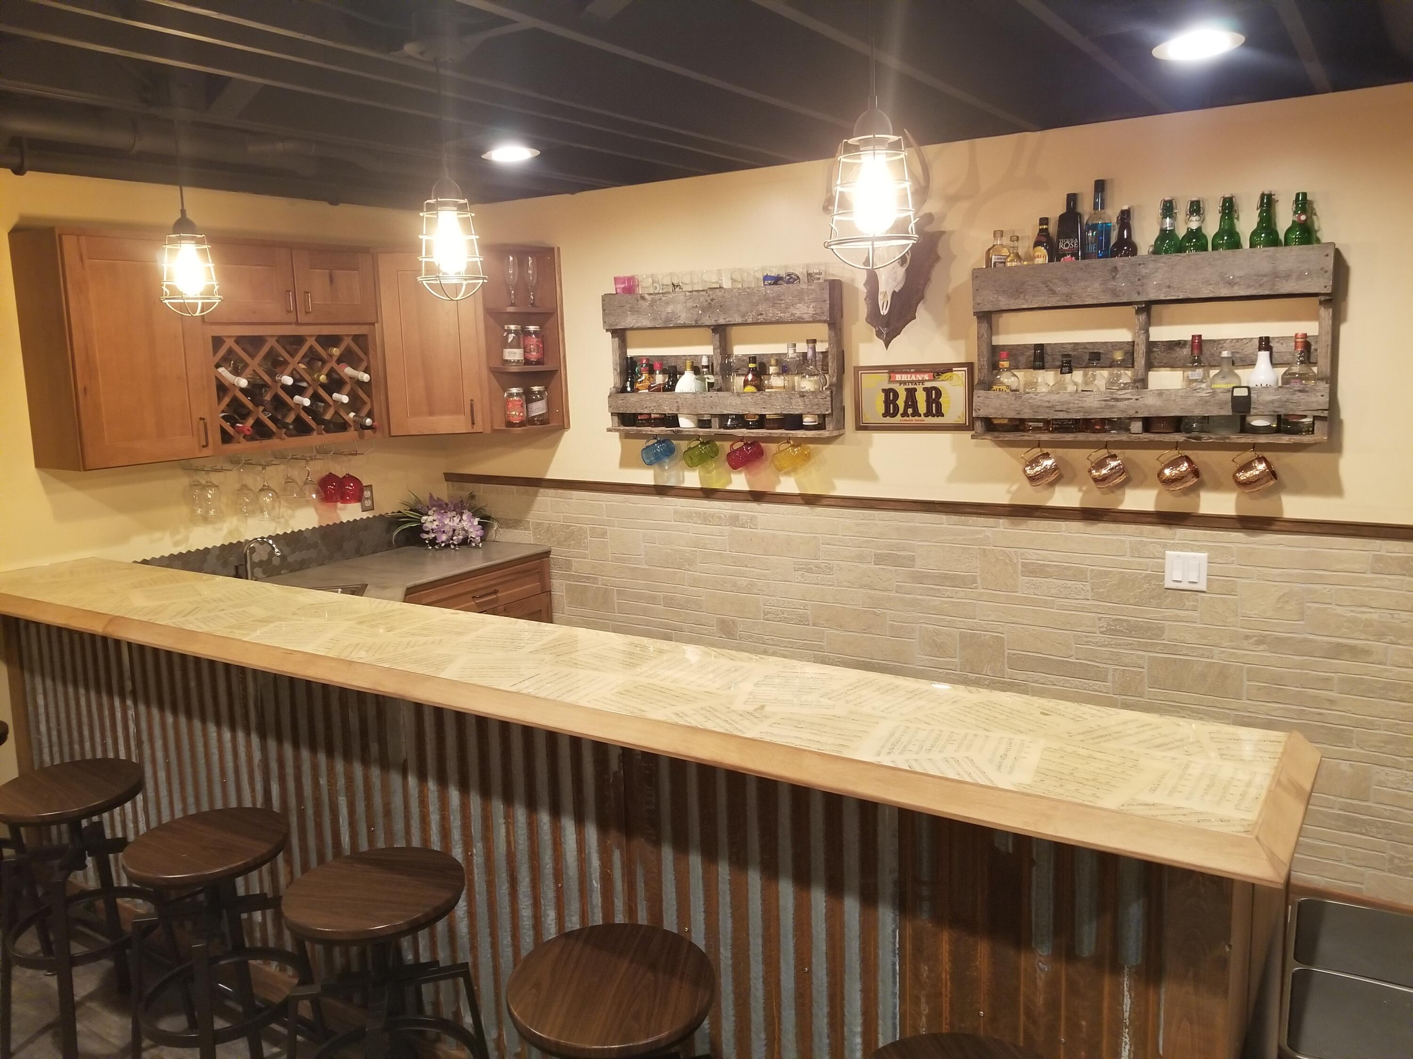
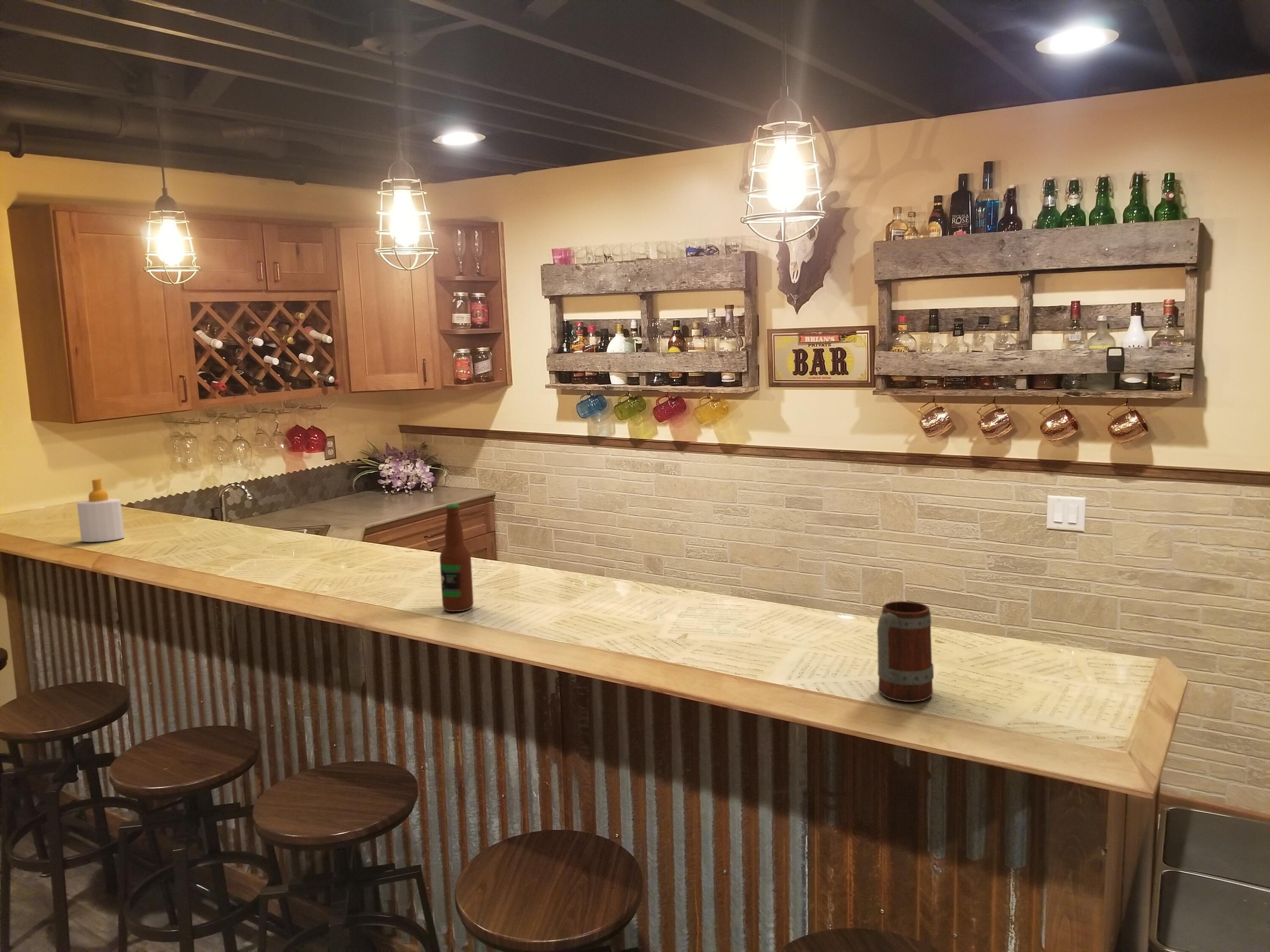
+ soap bottle (99, 509)
+ beer mug (900, 652)
+ bottle (455, 556)
